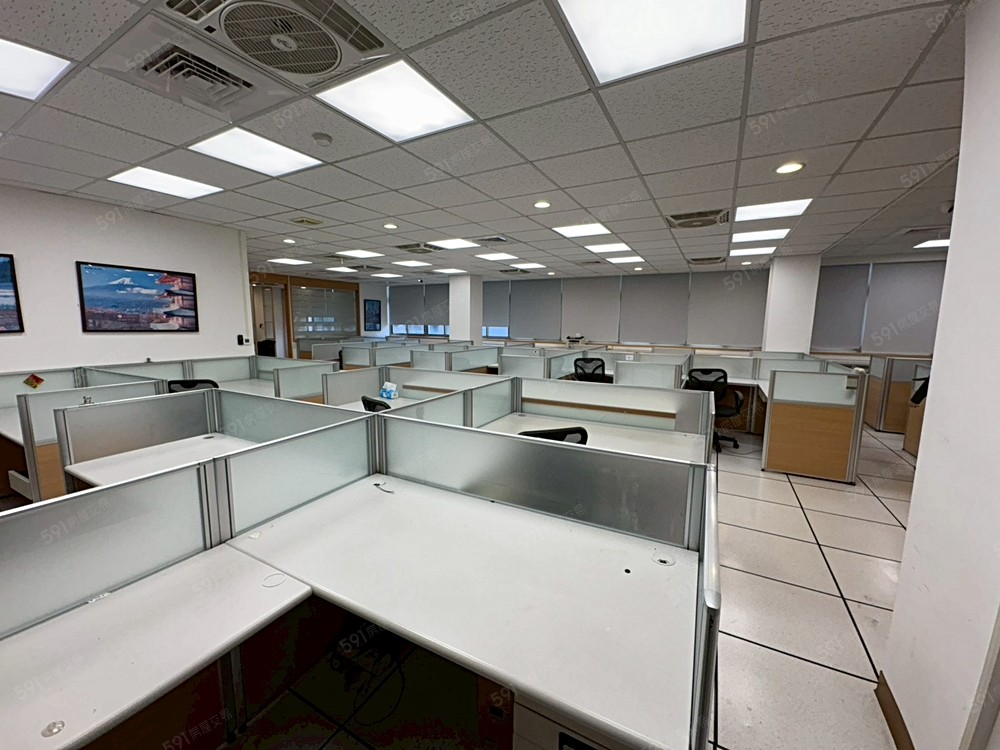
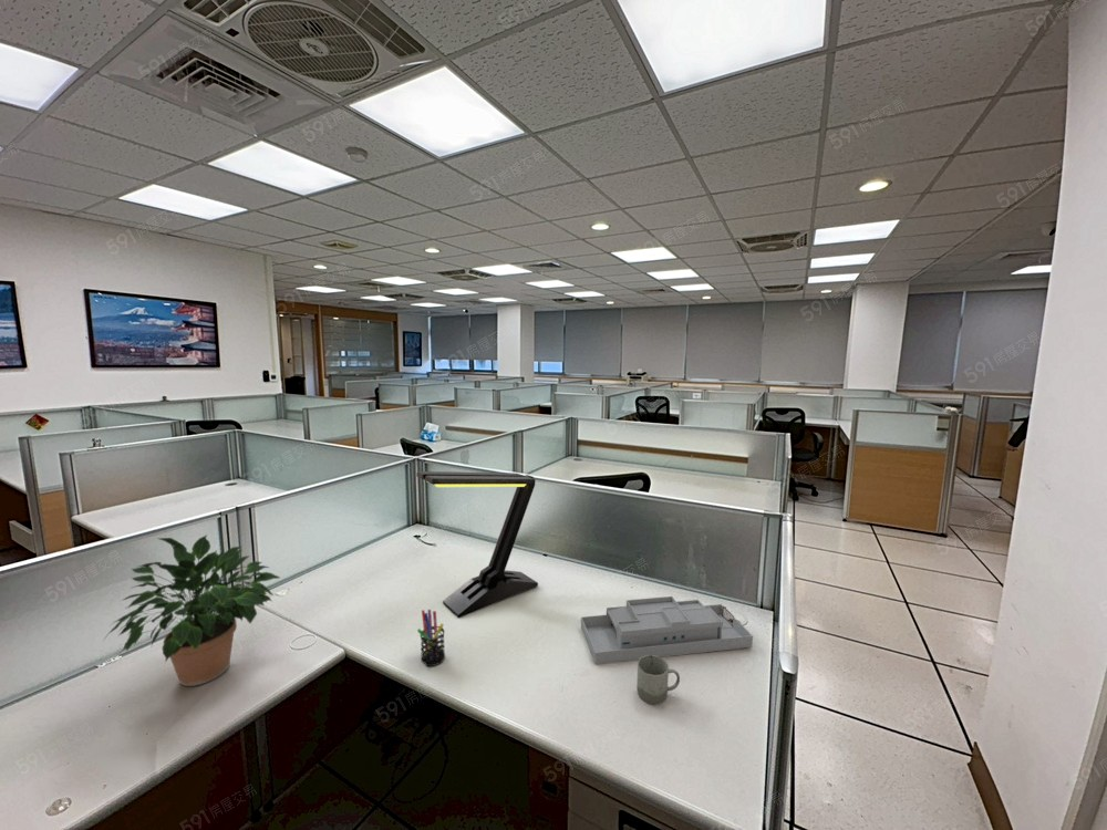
+ desk organizer (664, 623)
+ pen holder (428, 636)
+ desk lamp (498, 538)
+ potted plant (204, 609)
+ cup (659, 678)
